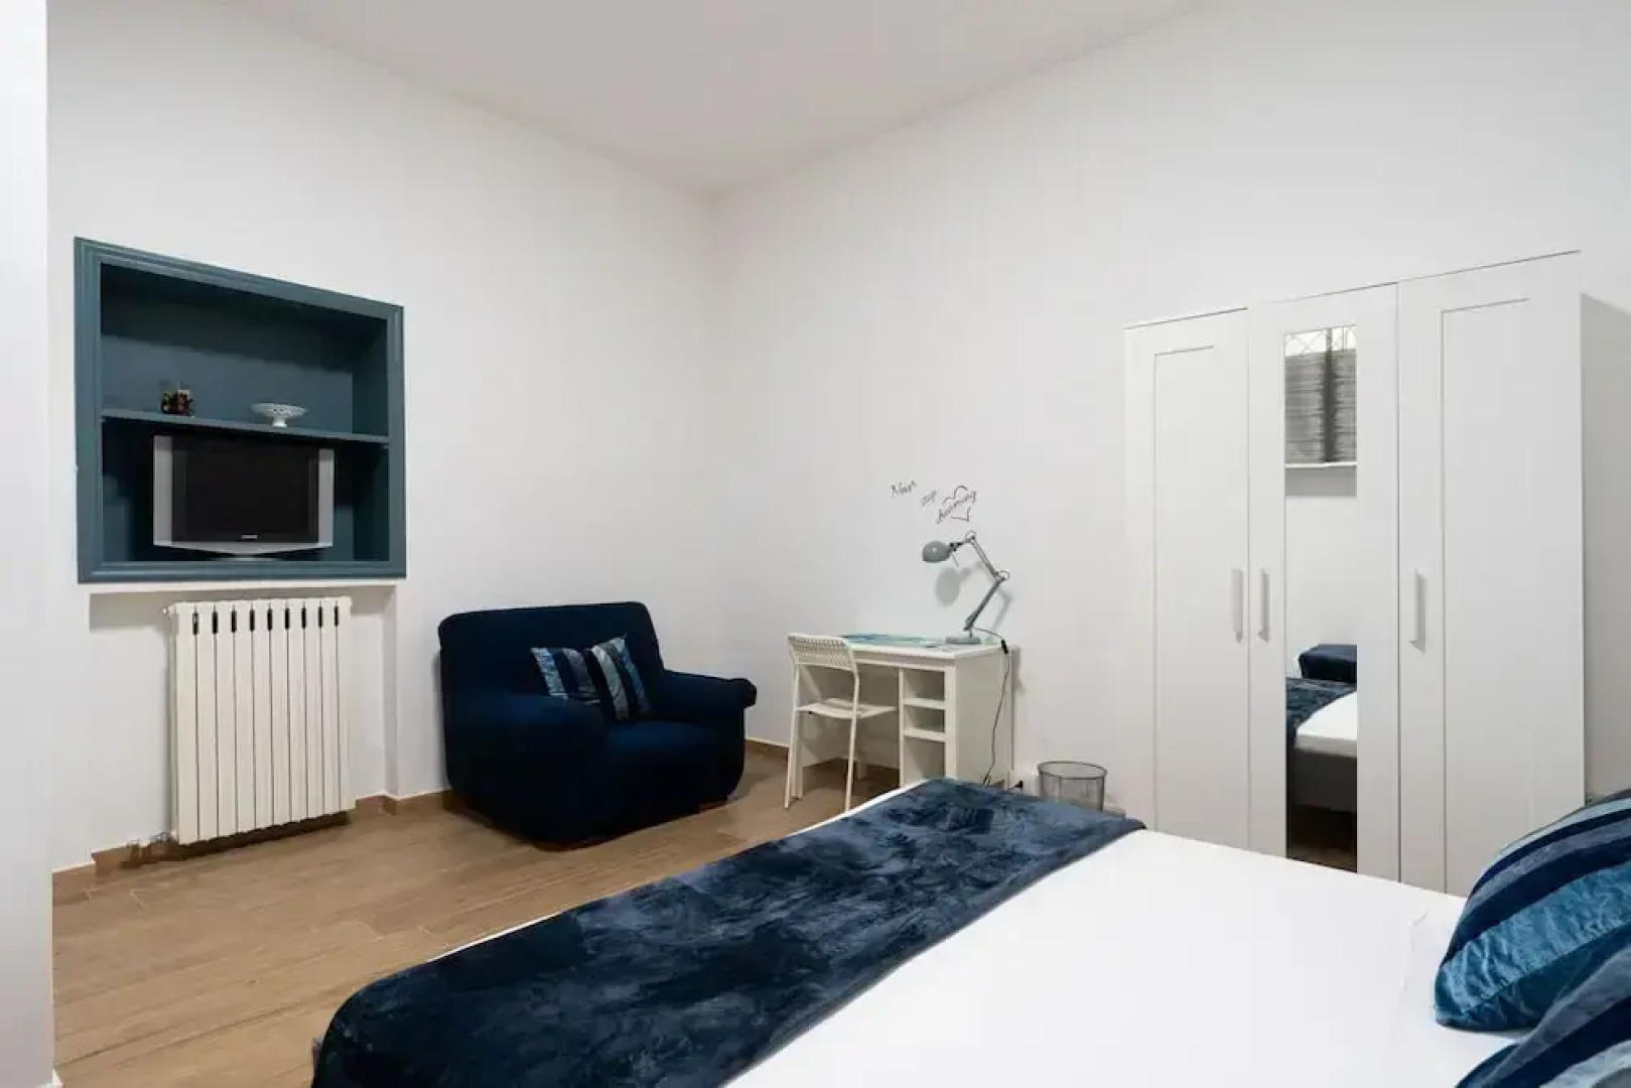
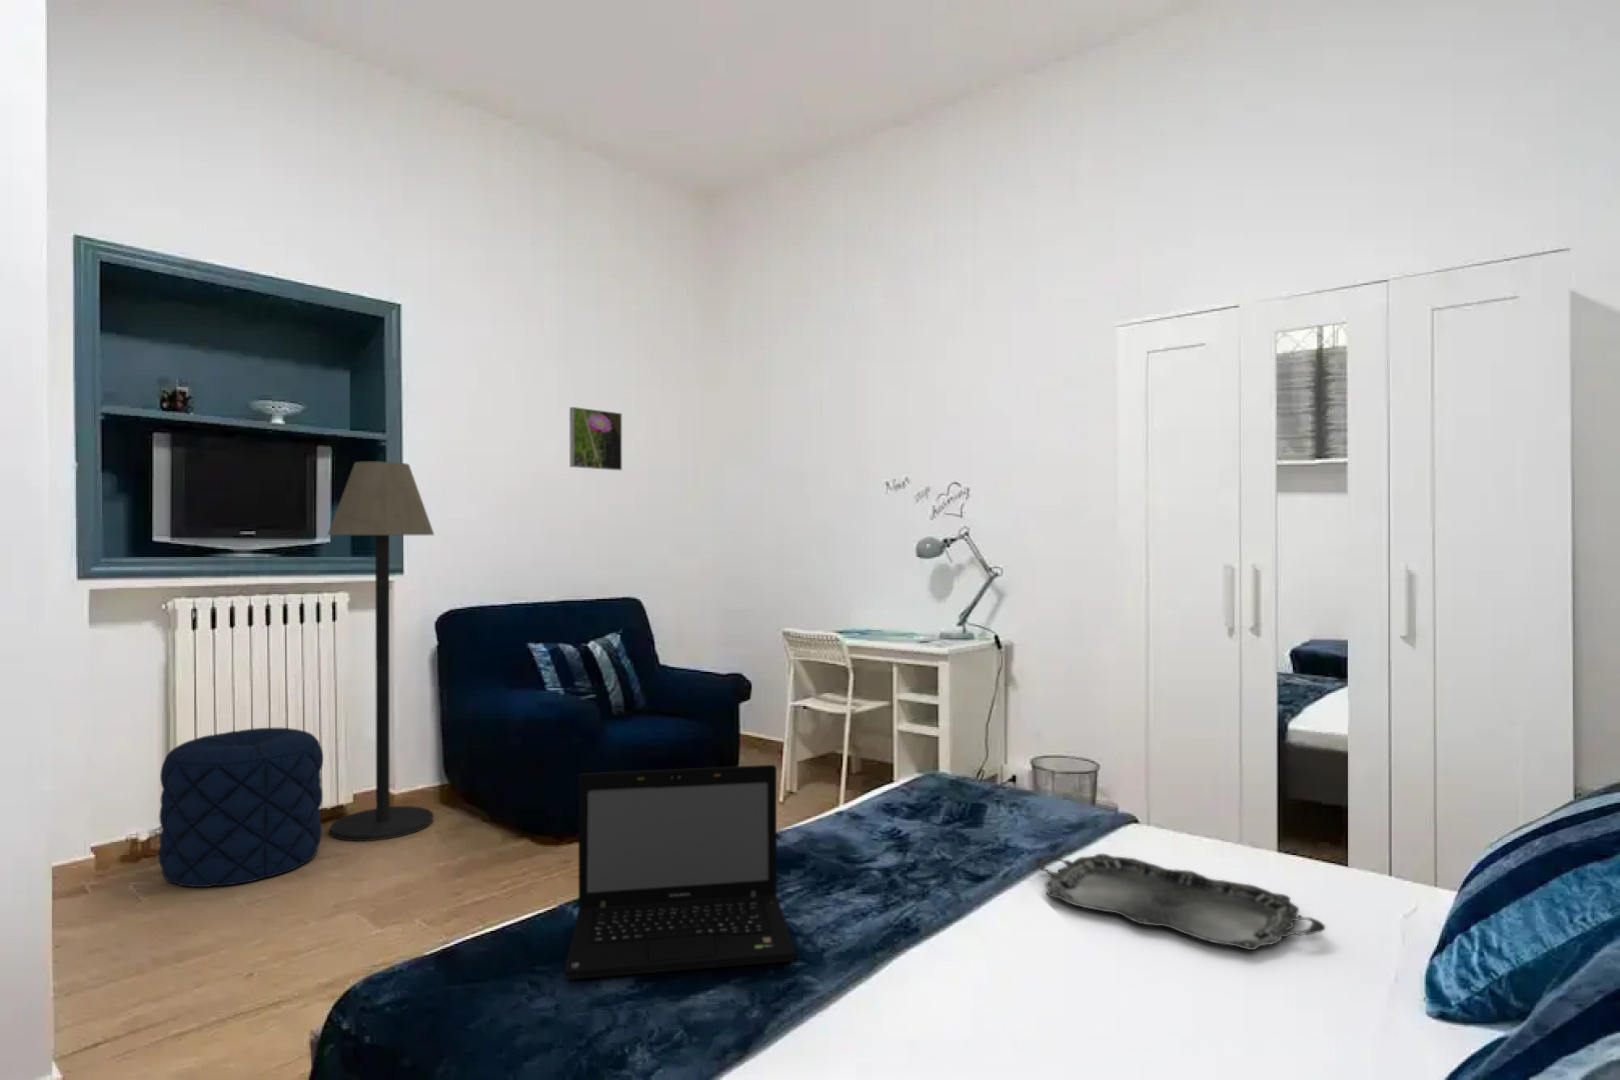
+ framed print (596, 439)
+ laptop (680, 864)
+ pouf (244, 800)
+ serving tray (1166, 896)
+ floor lamp (382, 644)
